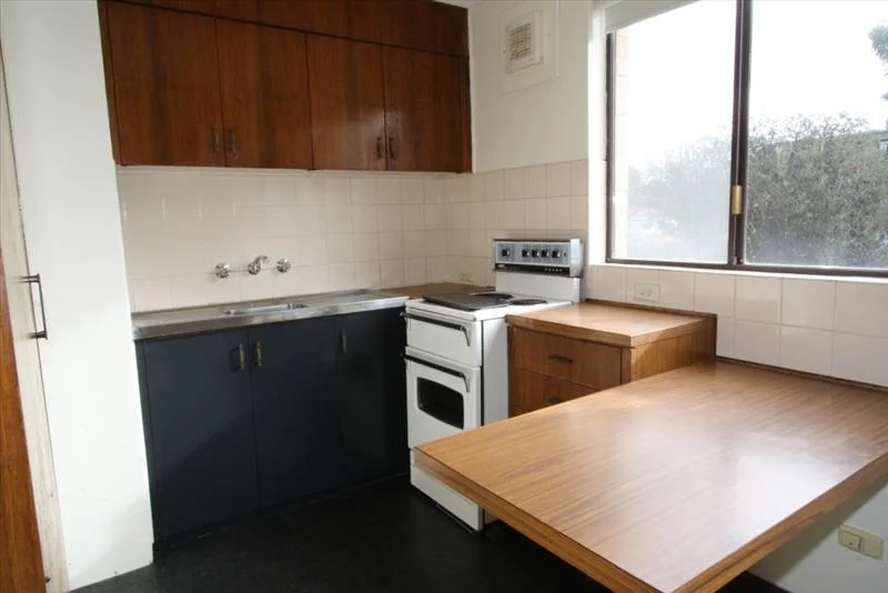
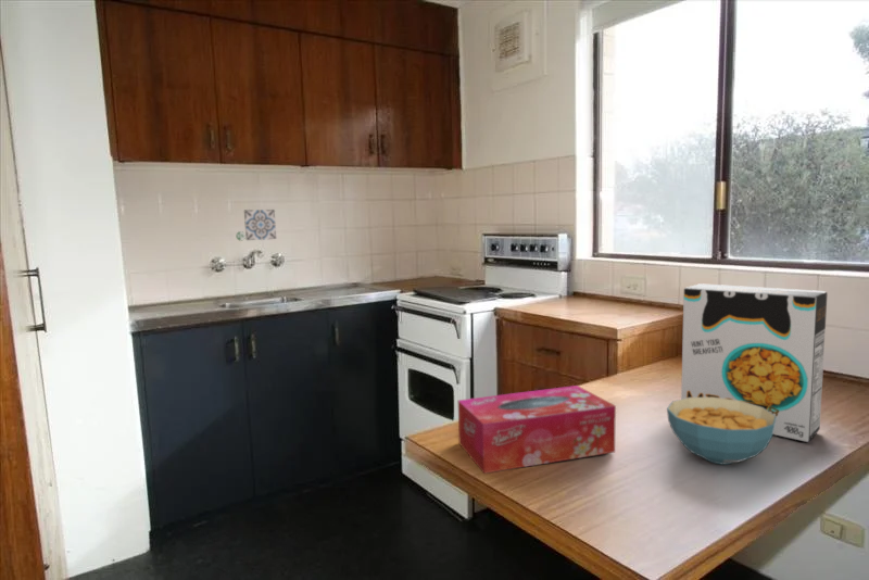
+ tissue box (534, 425)
+ decorative tile (255, 225)
+ cereal bowl (719, 434)
+ cereal box (748, 356)
